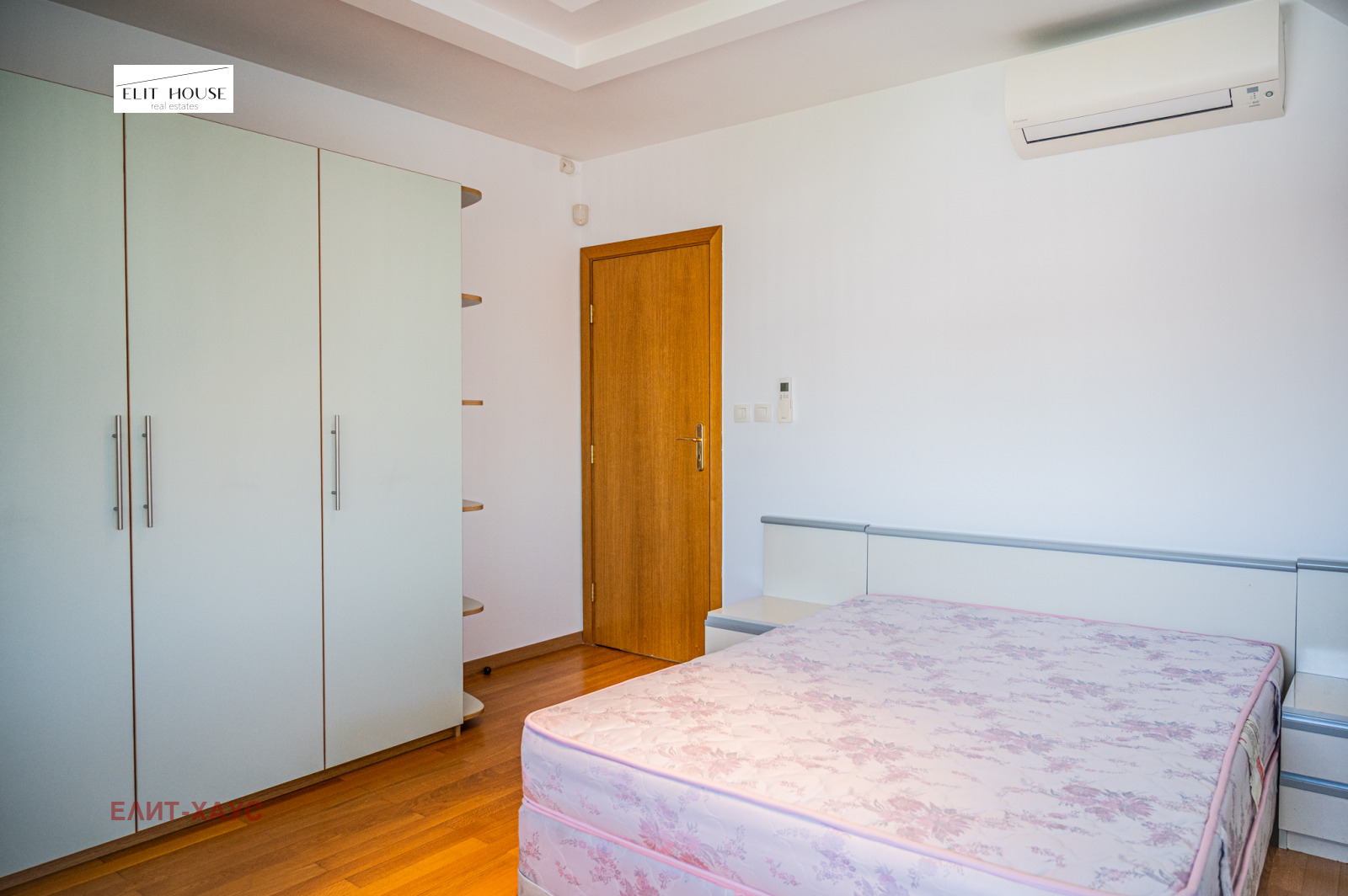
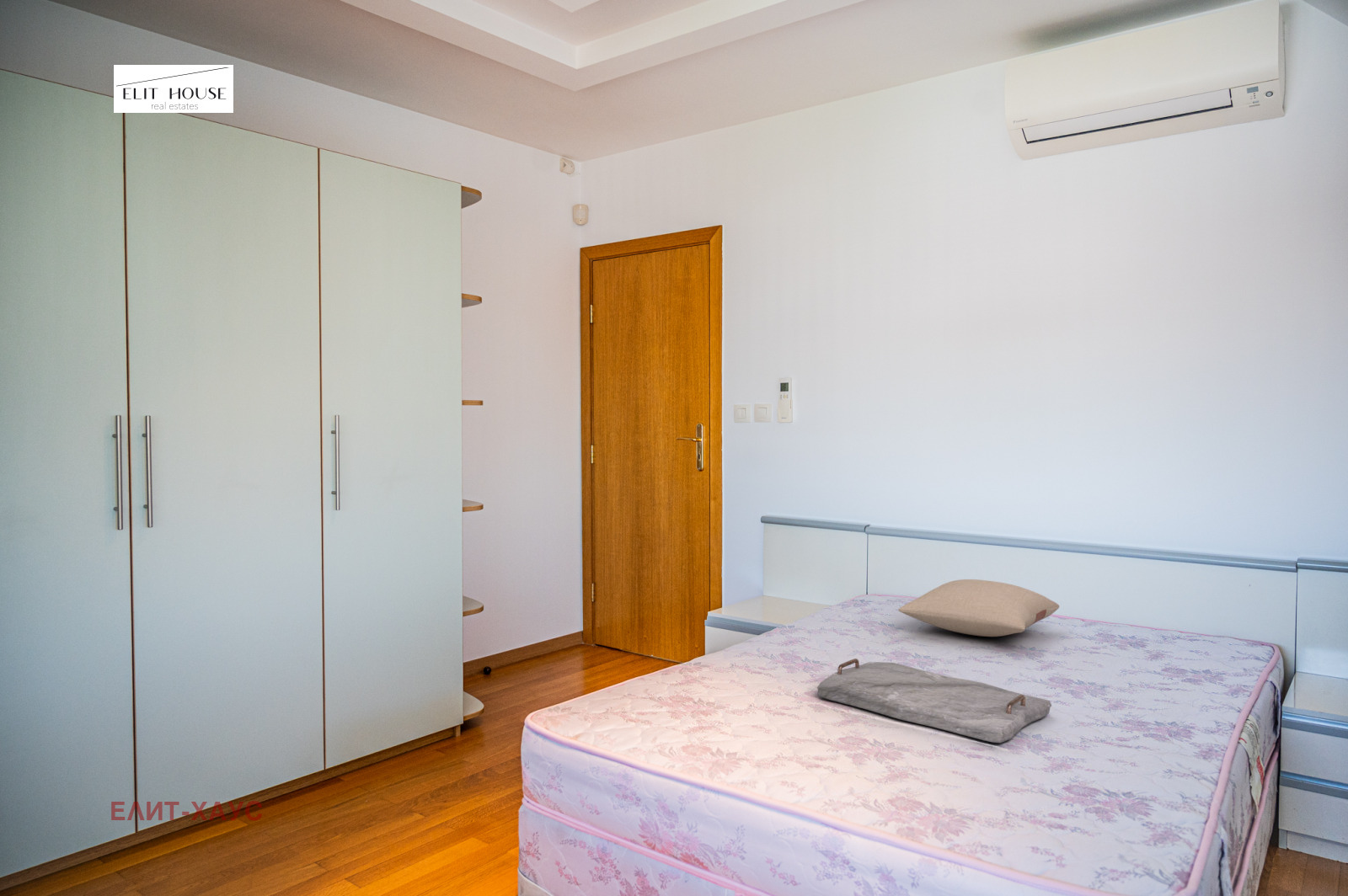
+ pillow (978, 607)
+ serving tray (933, 690)
